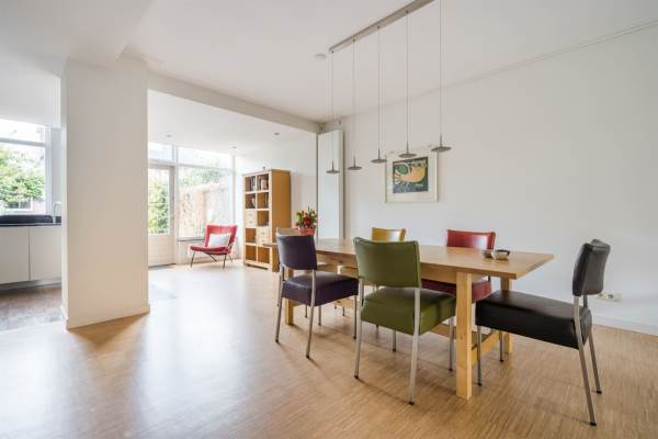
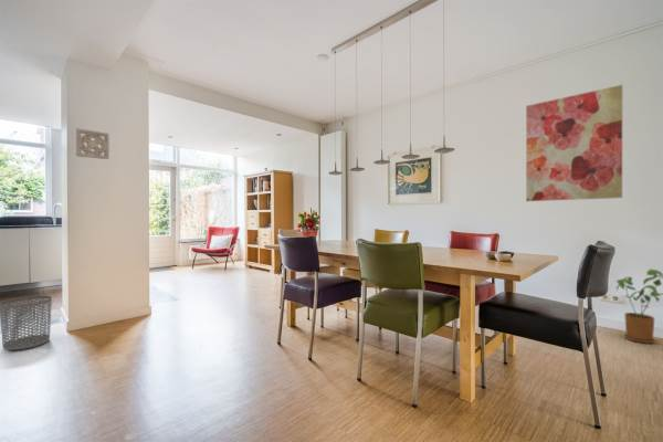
+ waste bin (27, 322)
+ wall ornament (92, 144)
+ house plant (641, 304)
+ wall art (570, 148)
